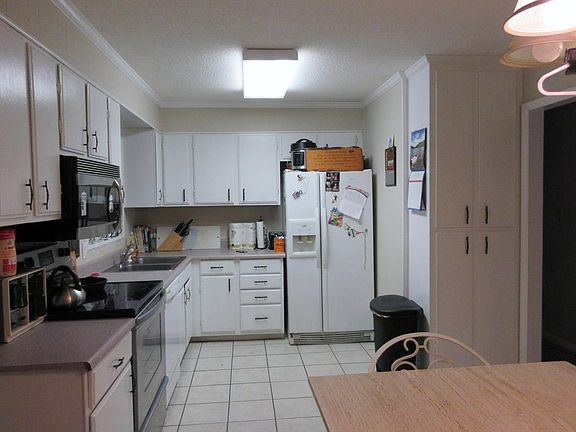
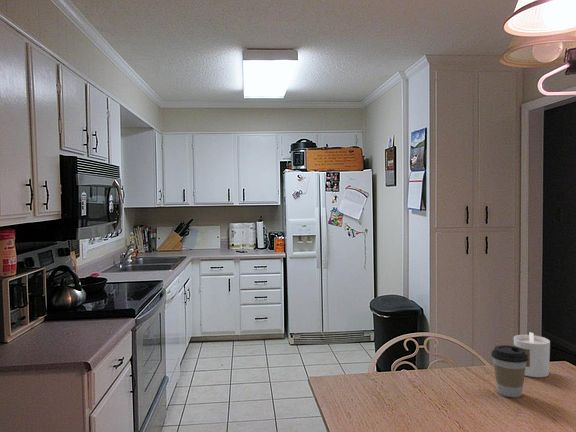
+ candle (531, 352)
+ coffee cup (509, 371)
